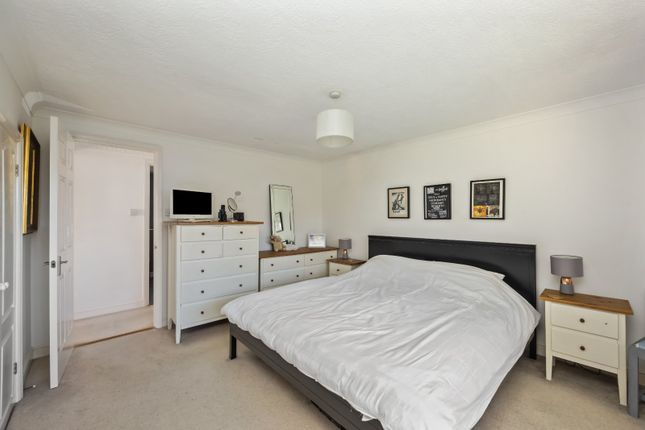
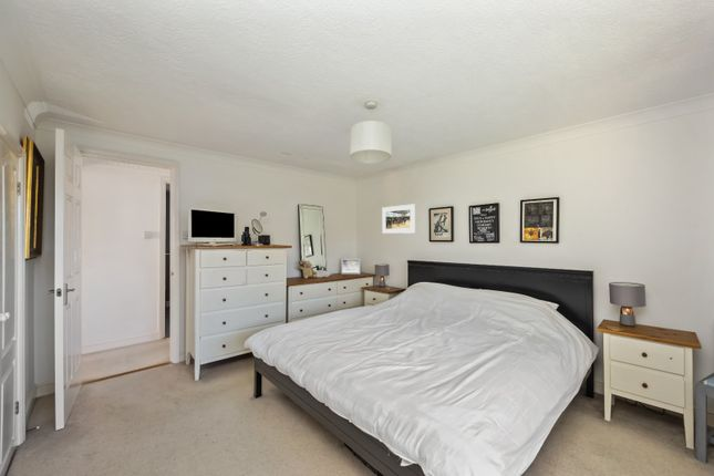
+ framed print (397, 219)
